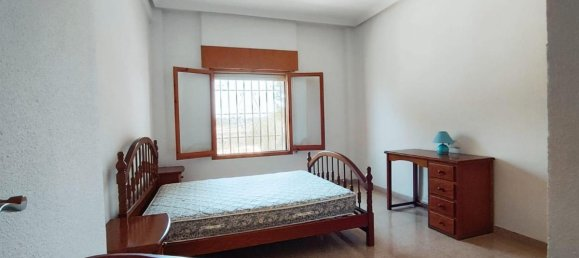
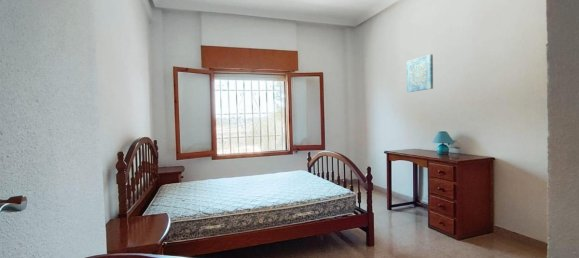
+ wall art (419, 74)
